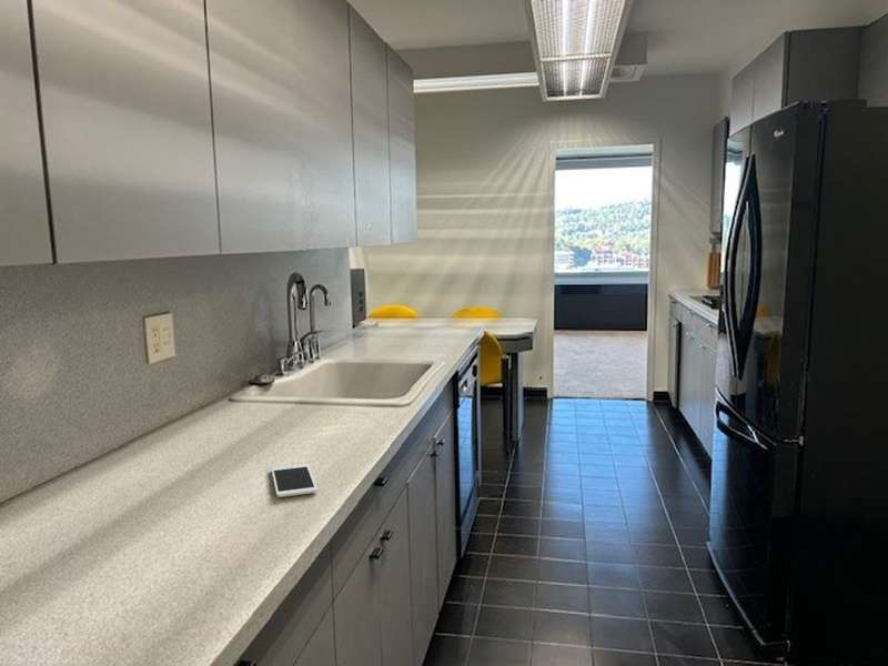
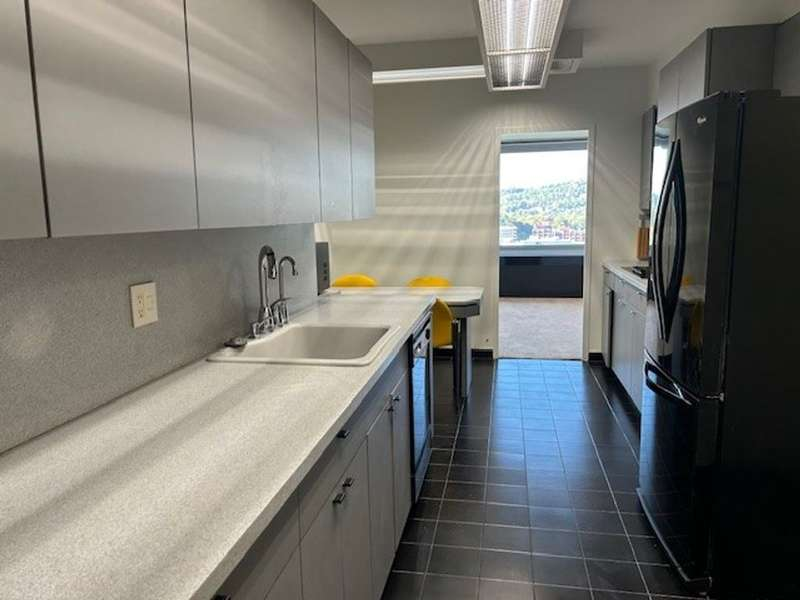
- cell phone (293, 478)
